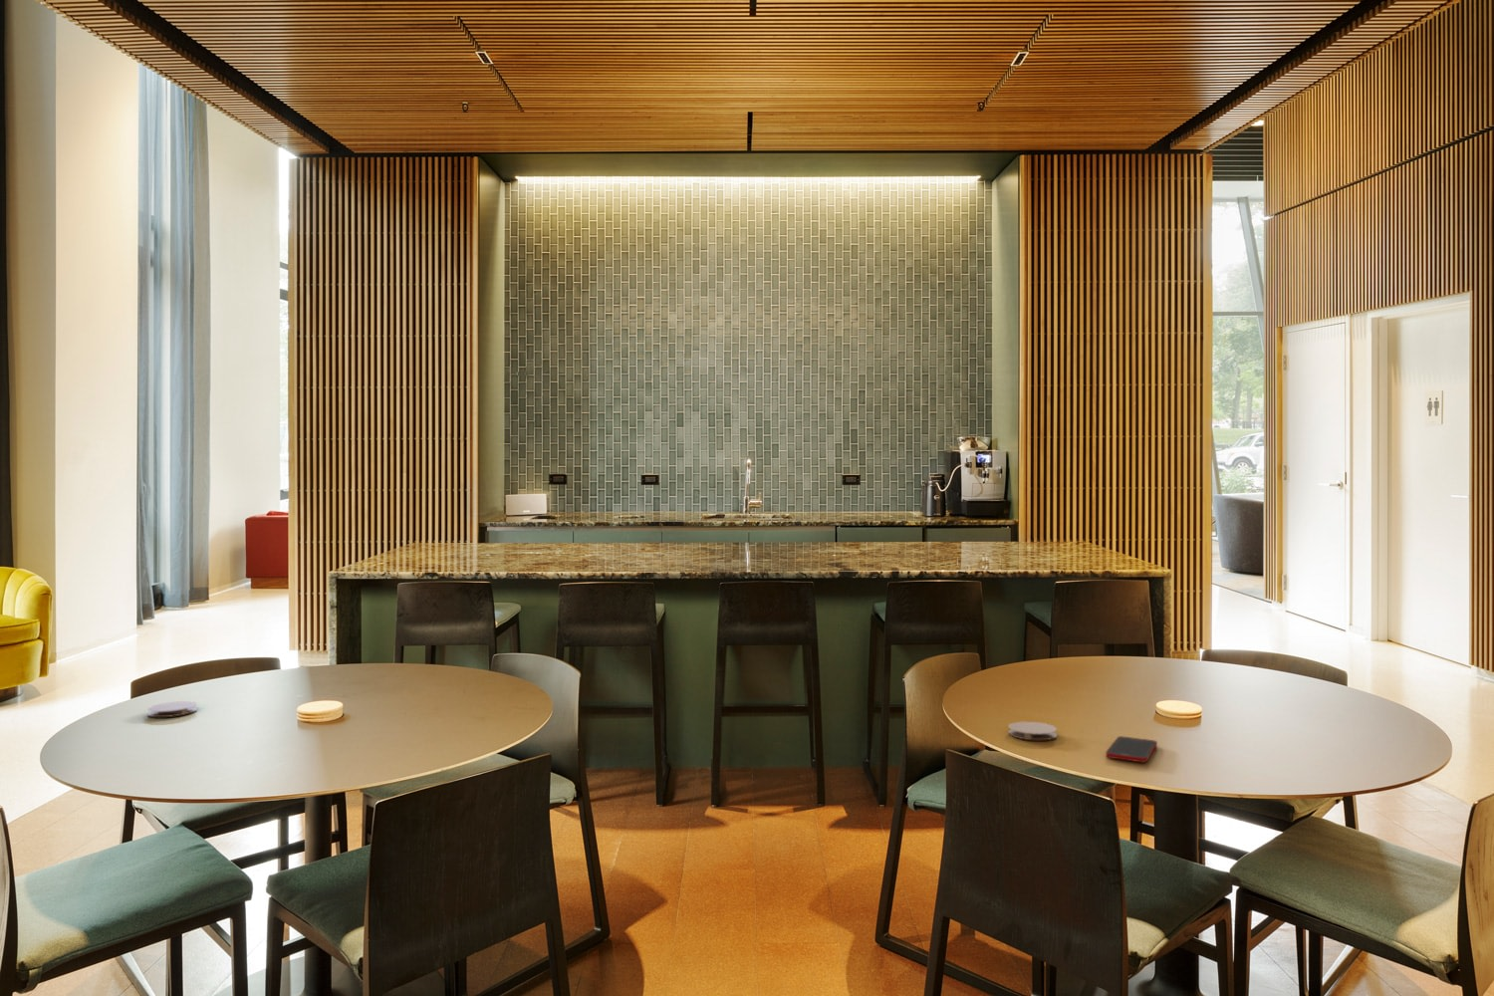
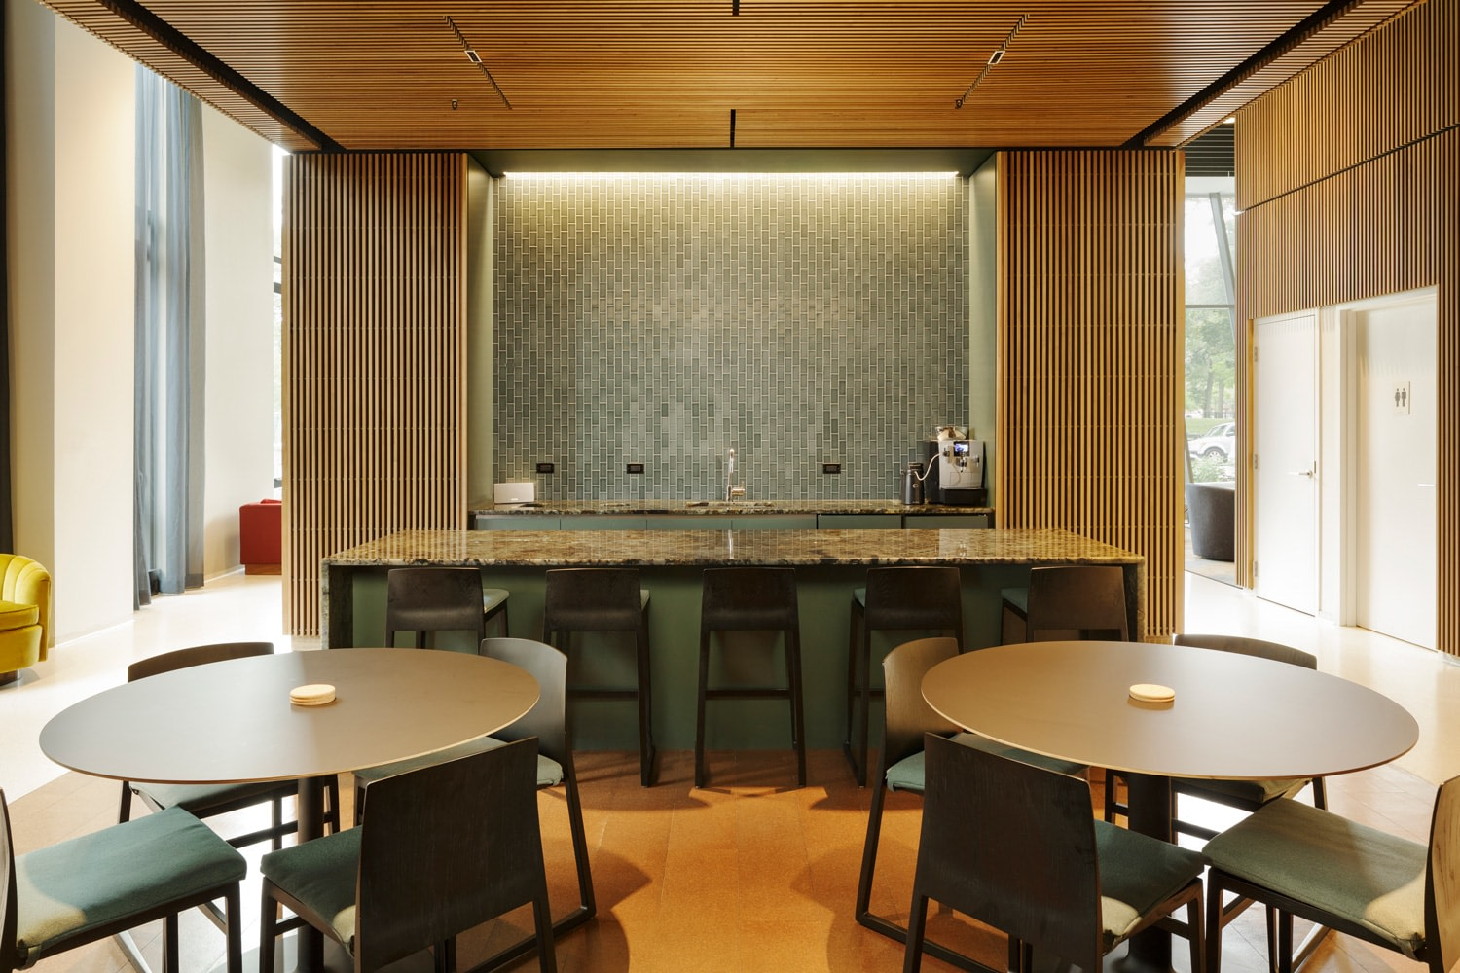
- cell phone (1132, 749)
- coaster (172, 709)
- coaster (1032, 730)
